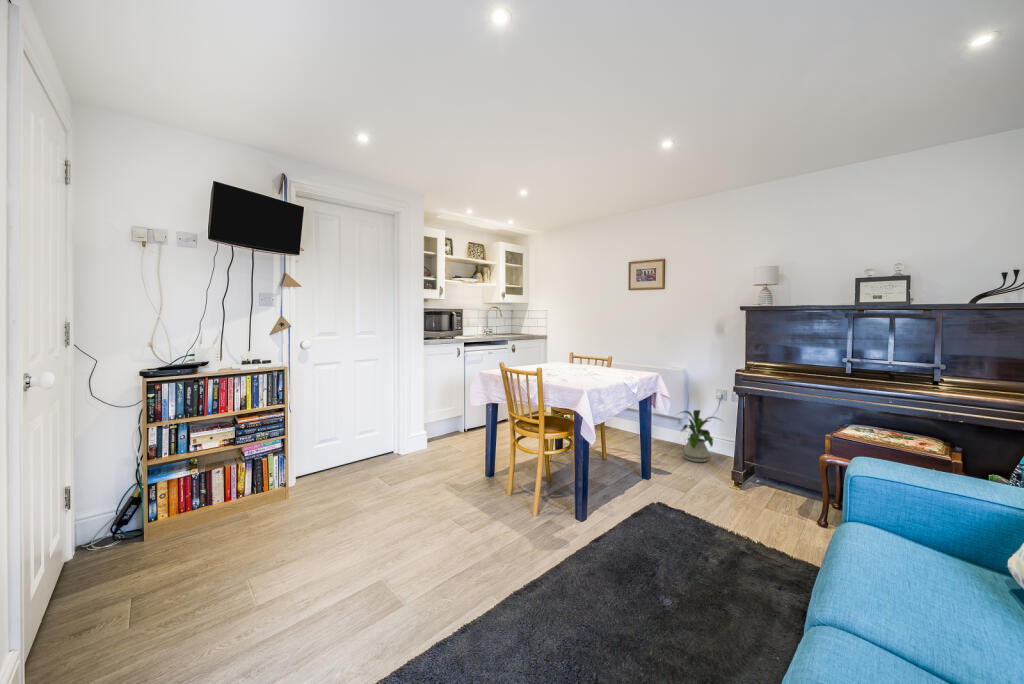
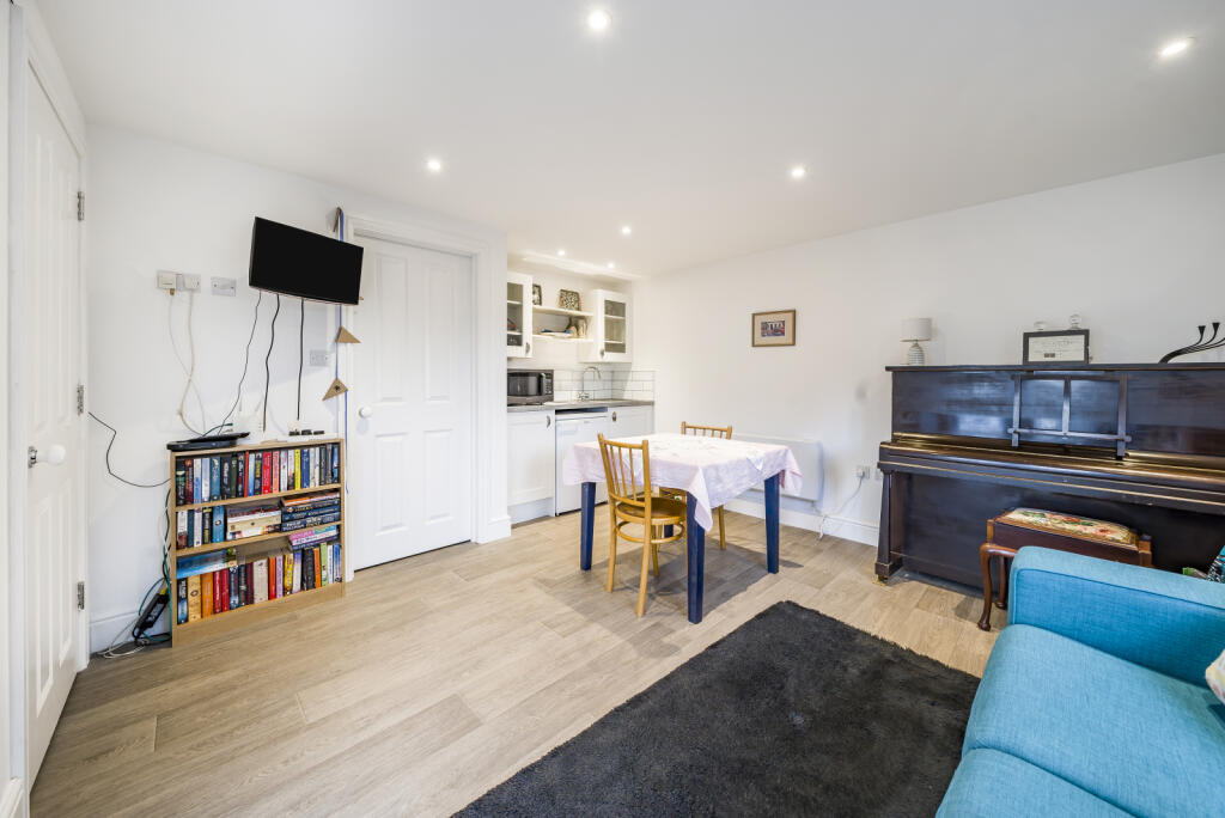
- house plant (699, 432)
